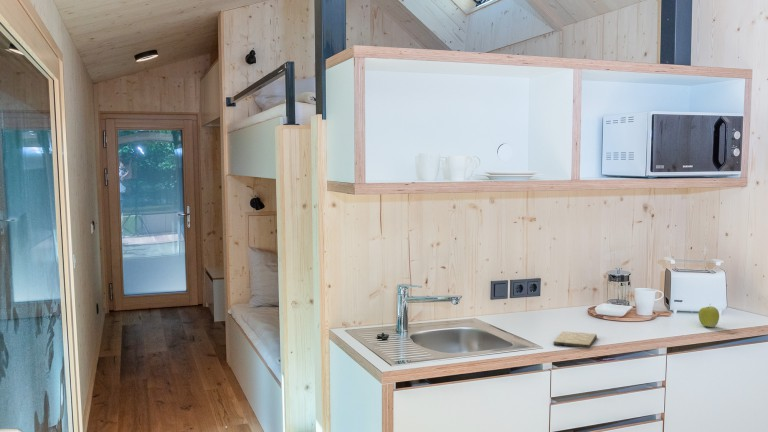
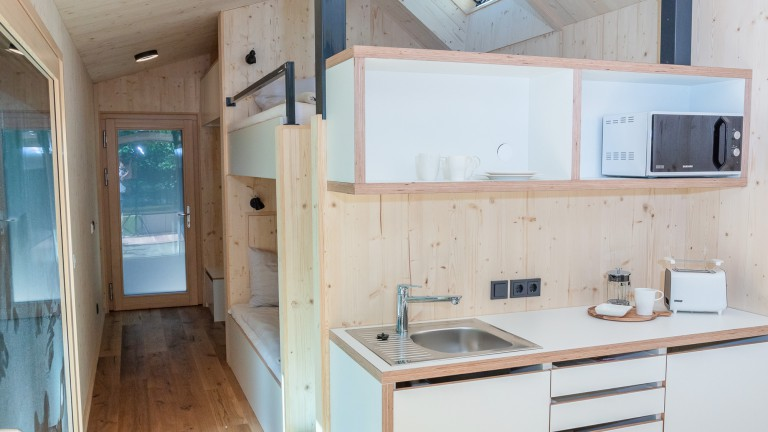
- cutting board (575, 339)
- apple (708, 314)
